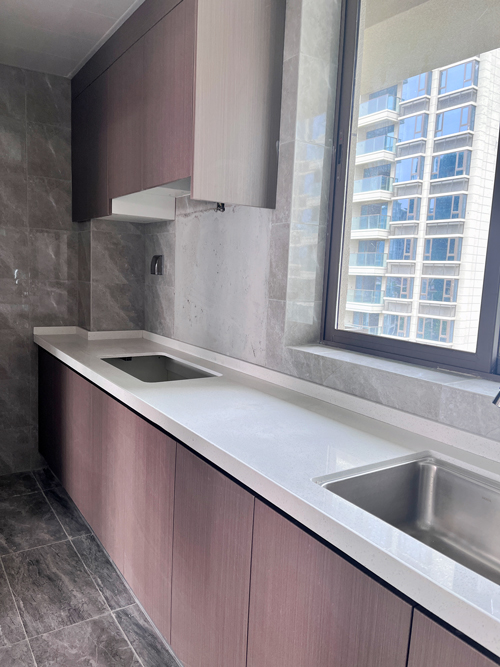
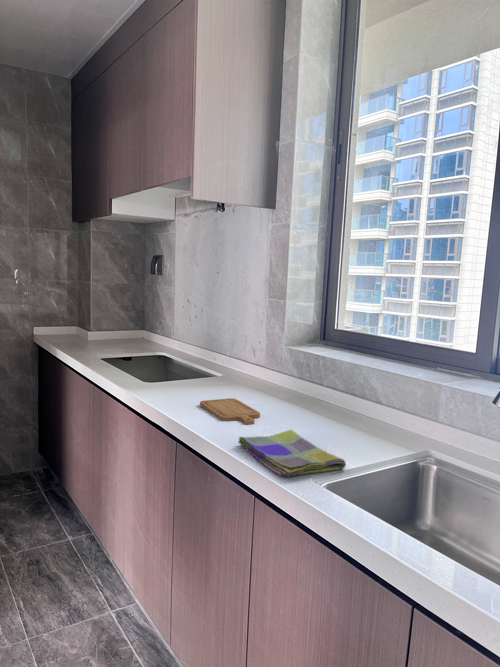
+ dish towel (289, 451)
+ chopping board (232, 411)
